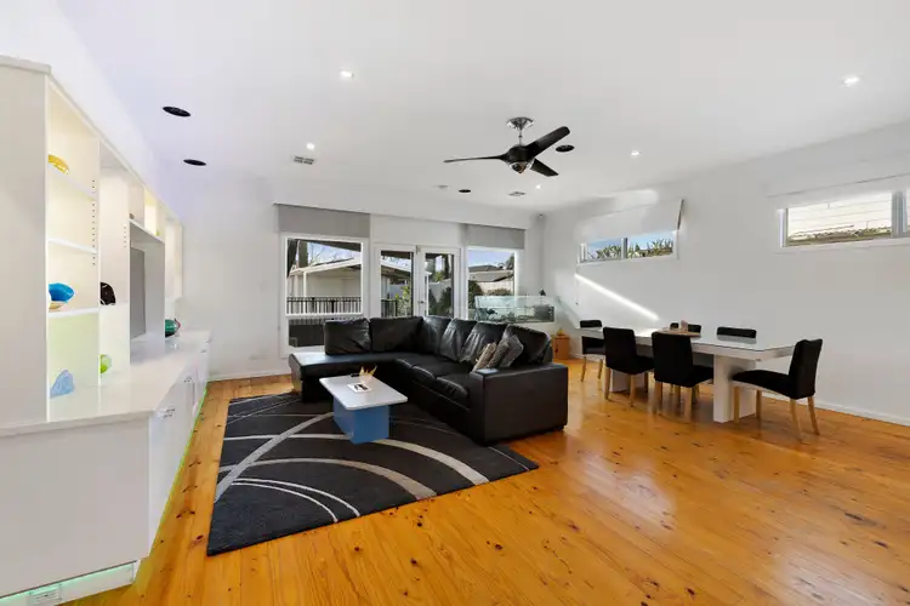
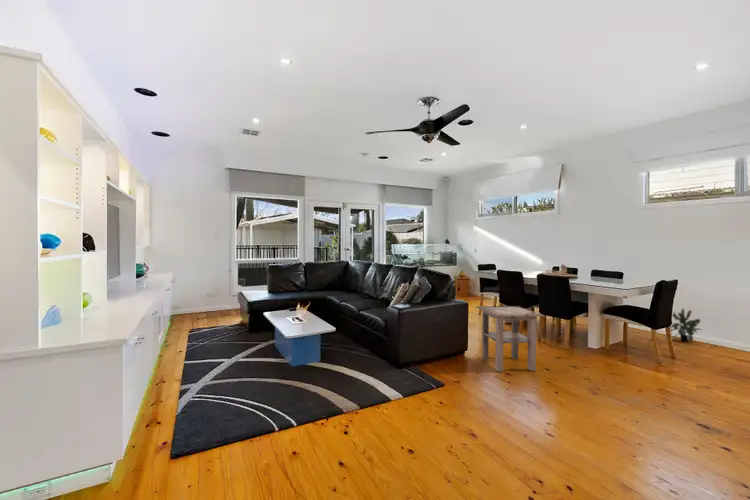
+ potted plant (683, 325)
+ side table (507, 336)
